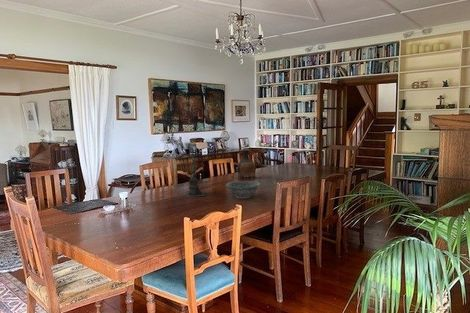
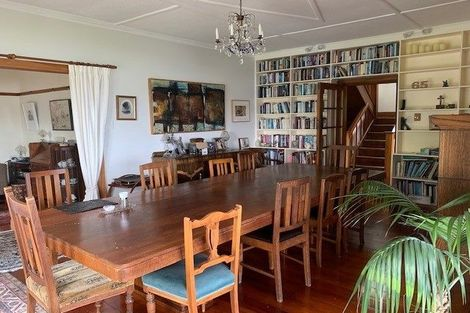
- vase (246, 163)
- candle holder (194, 173)
- decorative bowl (243, 190)
